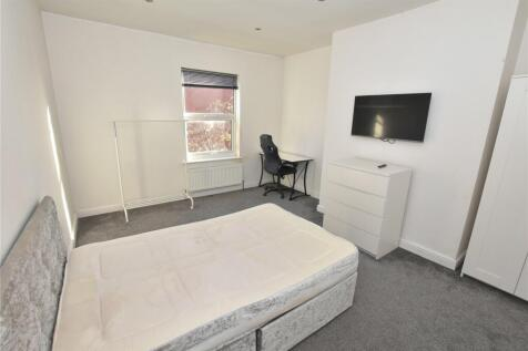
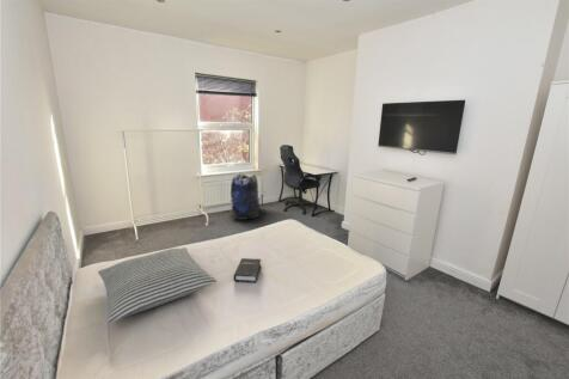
+ pillow (155, 276)
+ backpack (244, 194)
+ hardback book (247, 269)
